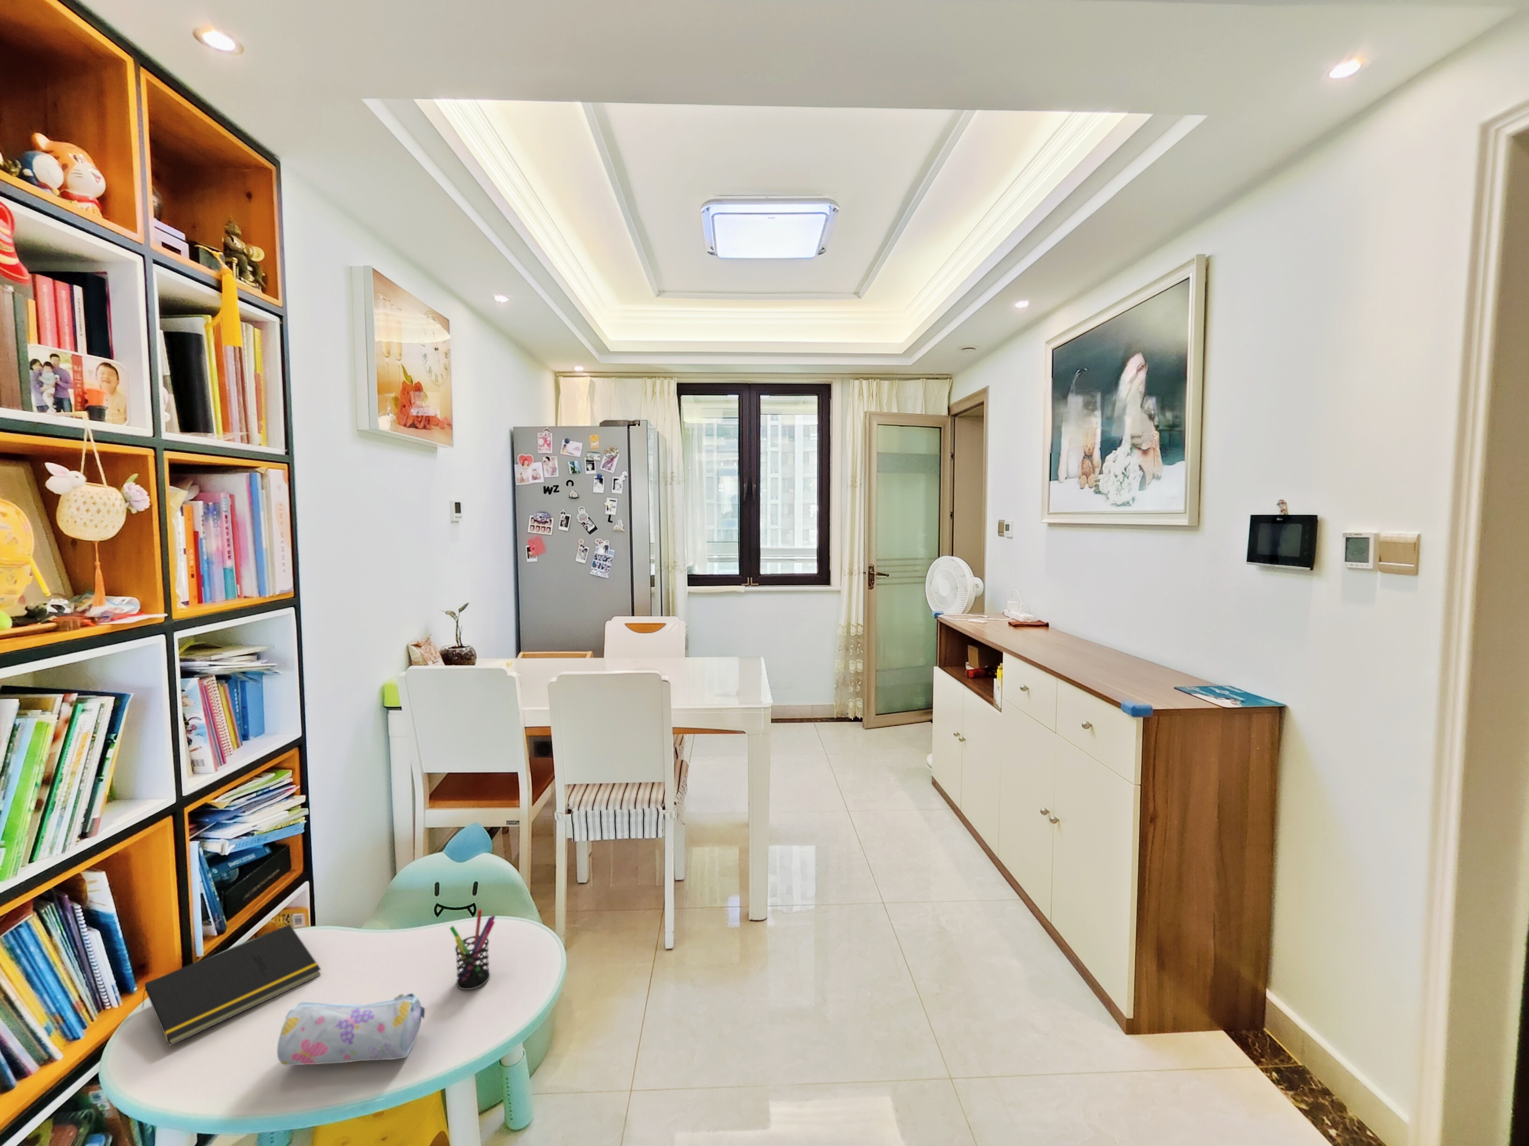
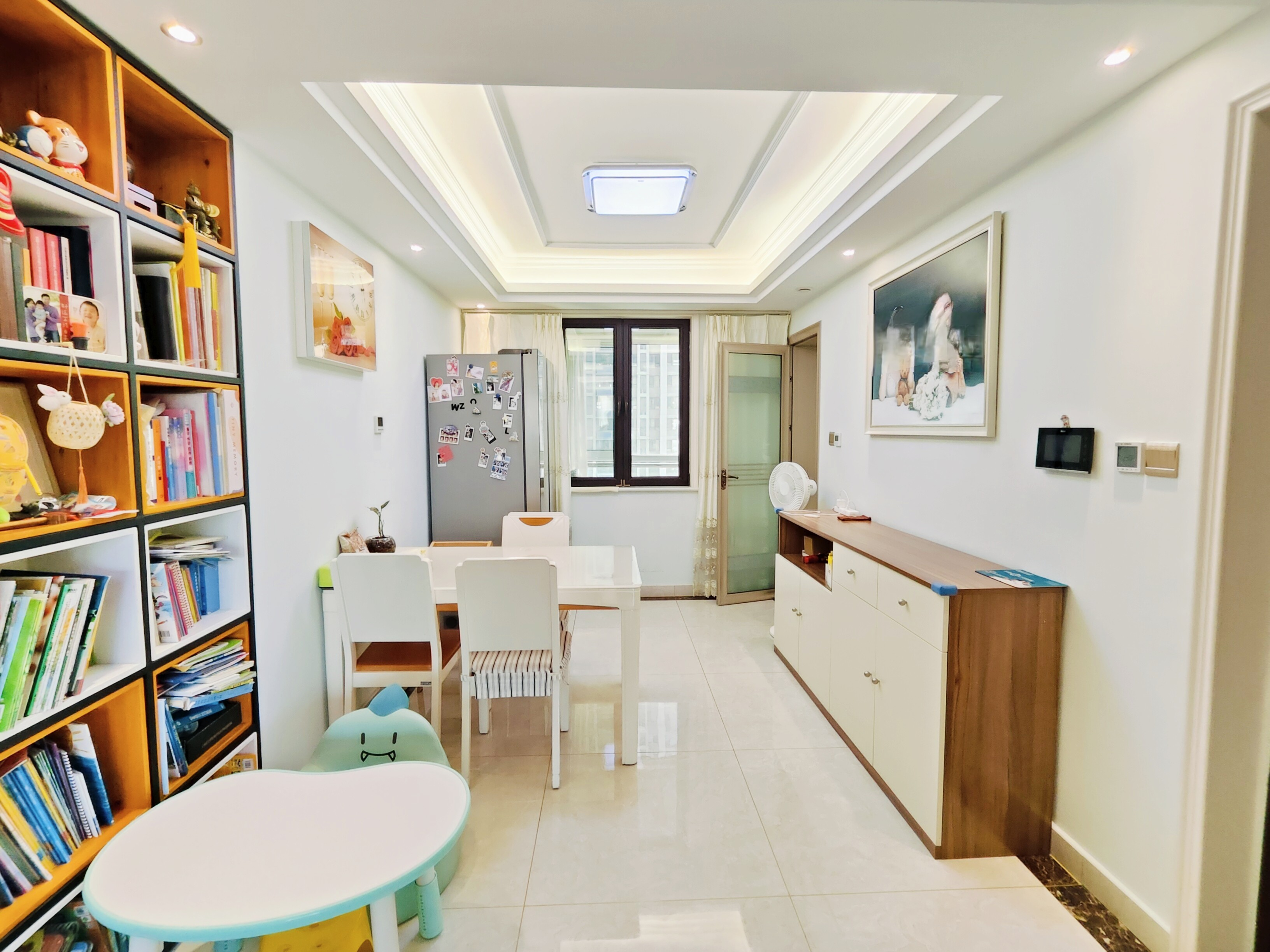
- pencil case (353, 1029)
- pen holder (470, 950)
- notepad (236, 979)
